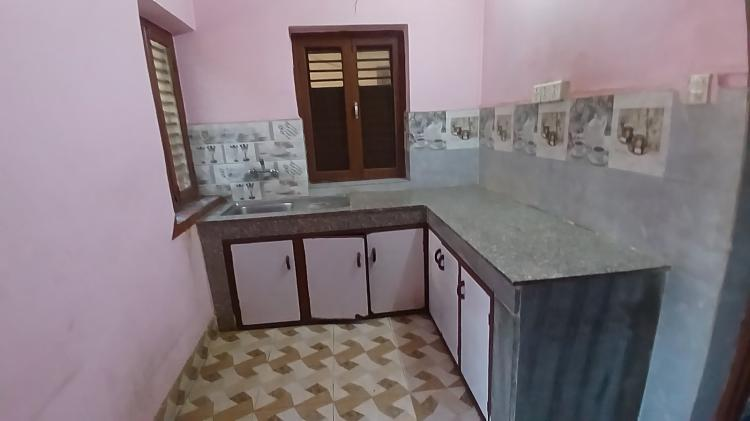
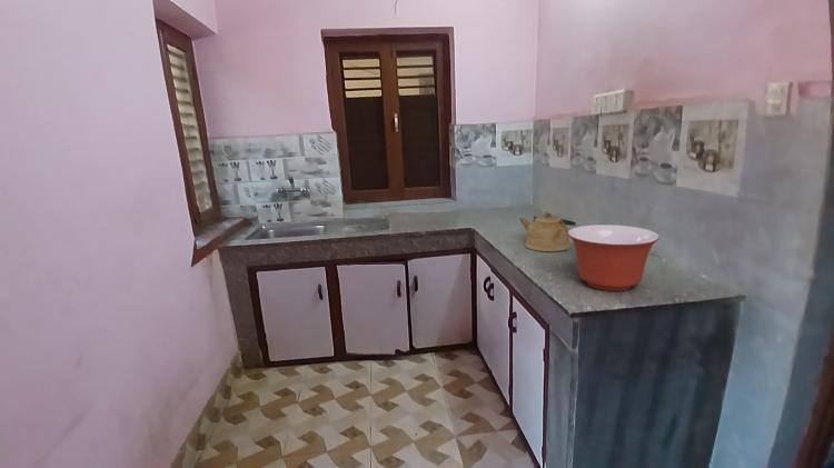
+ mixing bowl (609, 258)
+ kettle (543, 228)
